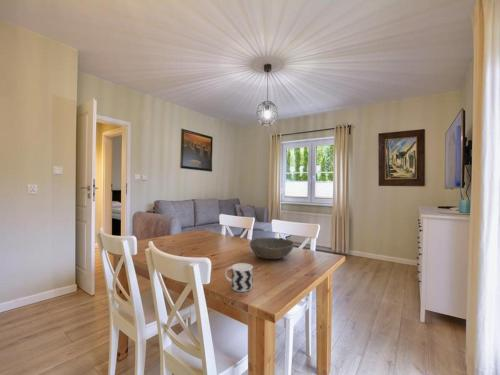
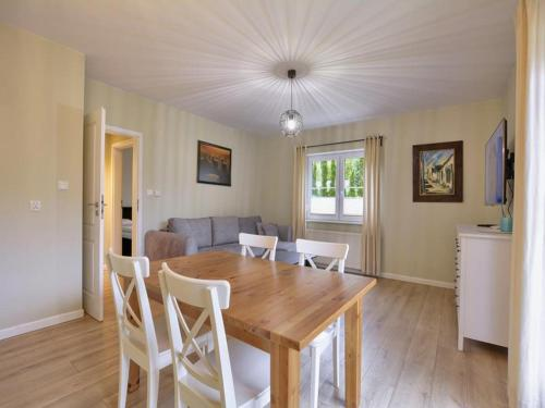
- bowl (271, 249)
- cup (238, 276)
